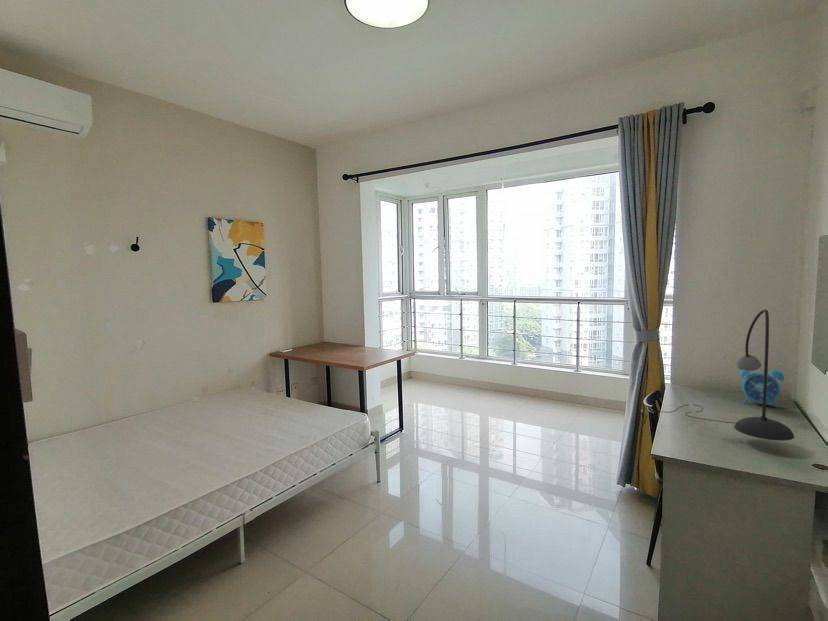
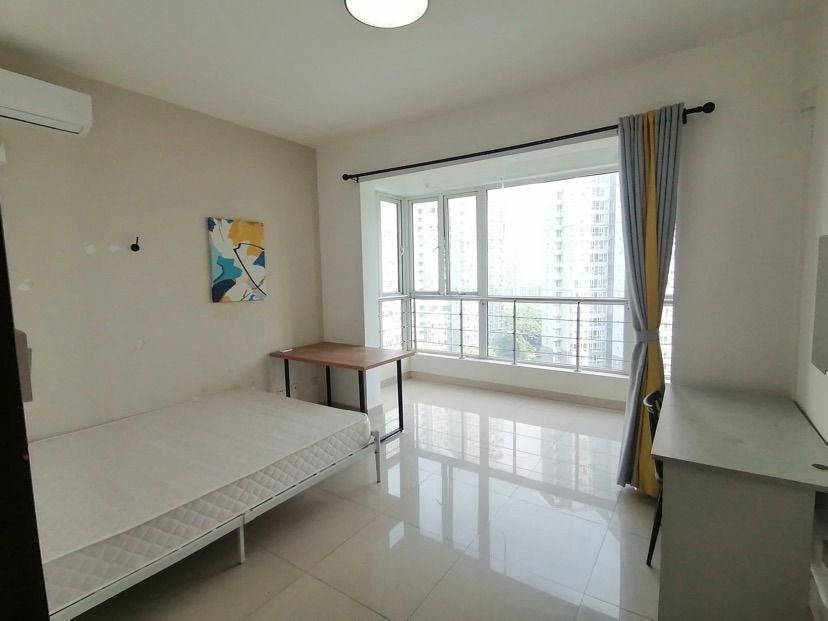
- alarm clock (761, 384)
- desk lamp (736, 365)
